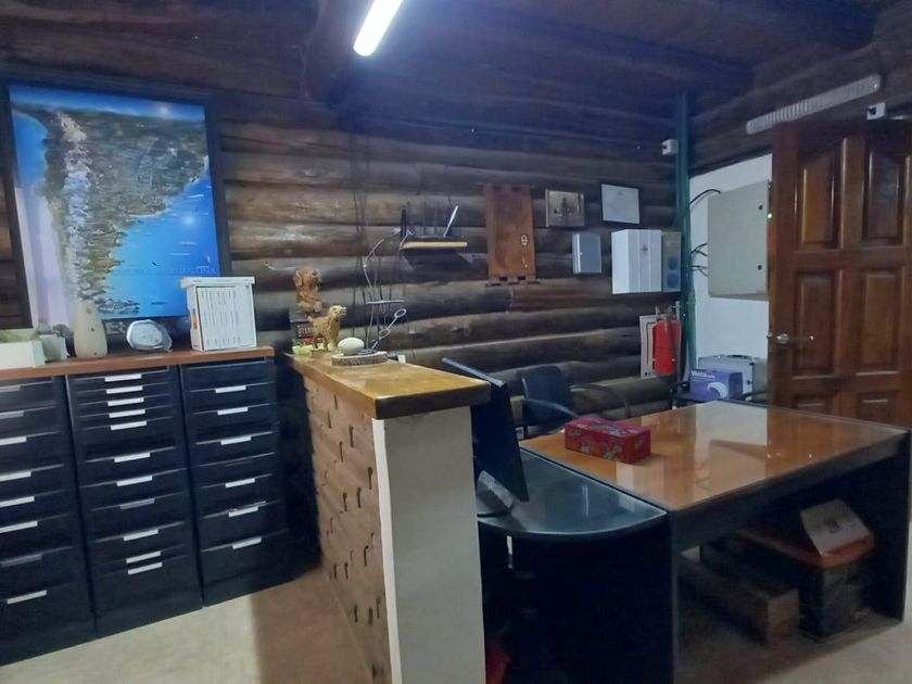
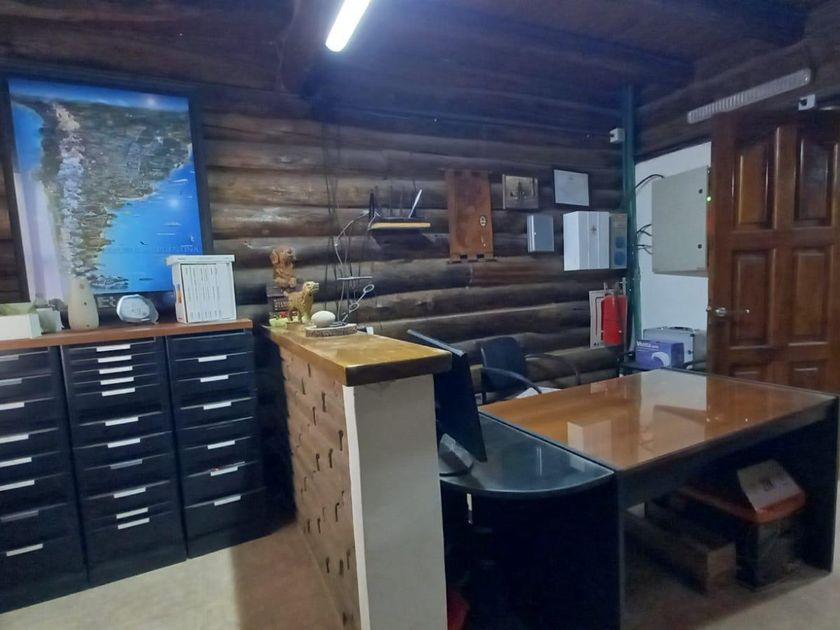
- tissue box (606, 438)
